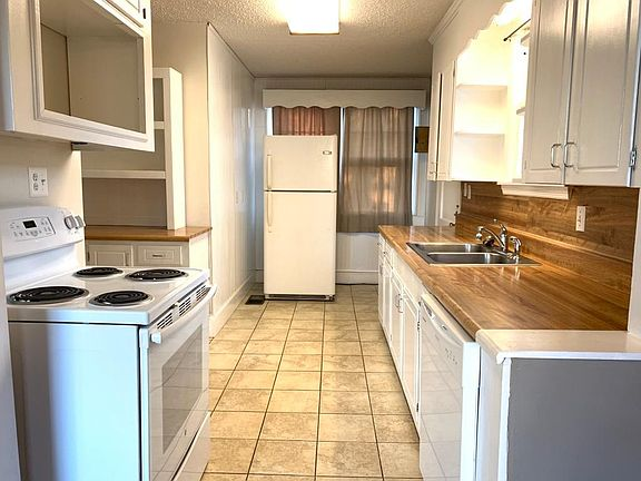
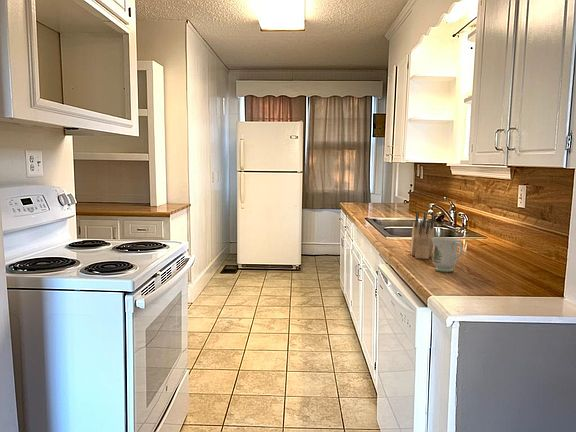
+ knife block (422, 233)
+ mug (448, 255)
